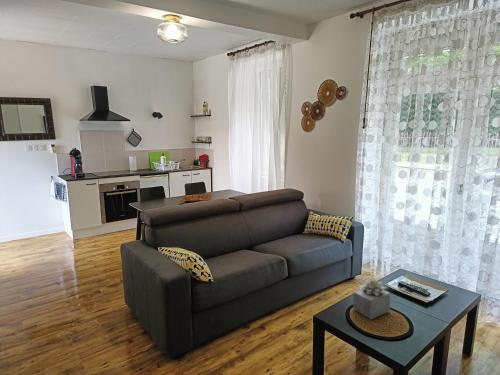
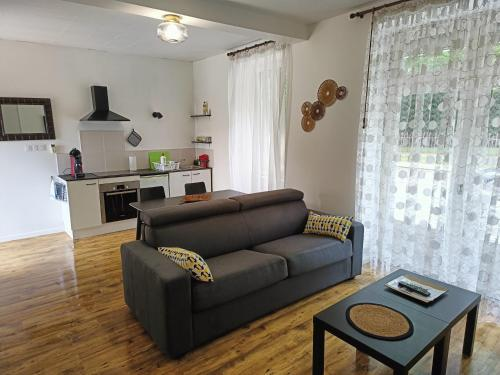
- succulent plant (372, 296)
